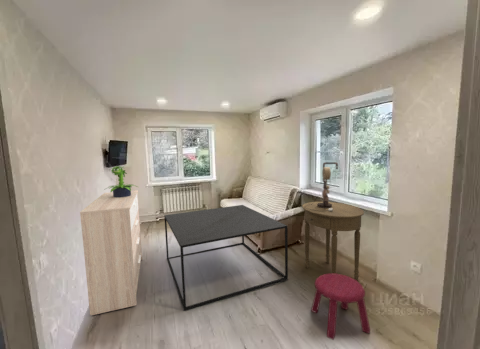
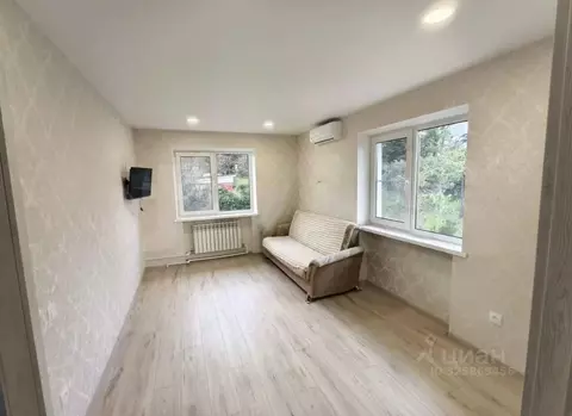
- stool (338, 301)
- coffee table (220, 247)
- potted plant (120, 180)
- side table (331, 241)
- table lamp (323, 185)
- sideboard (119, 241)
